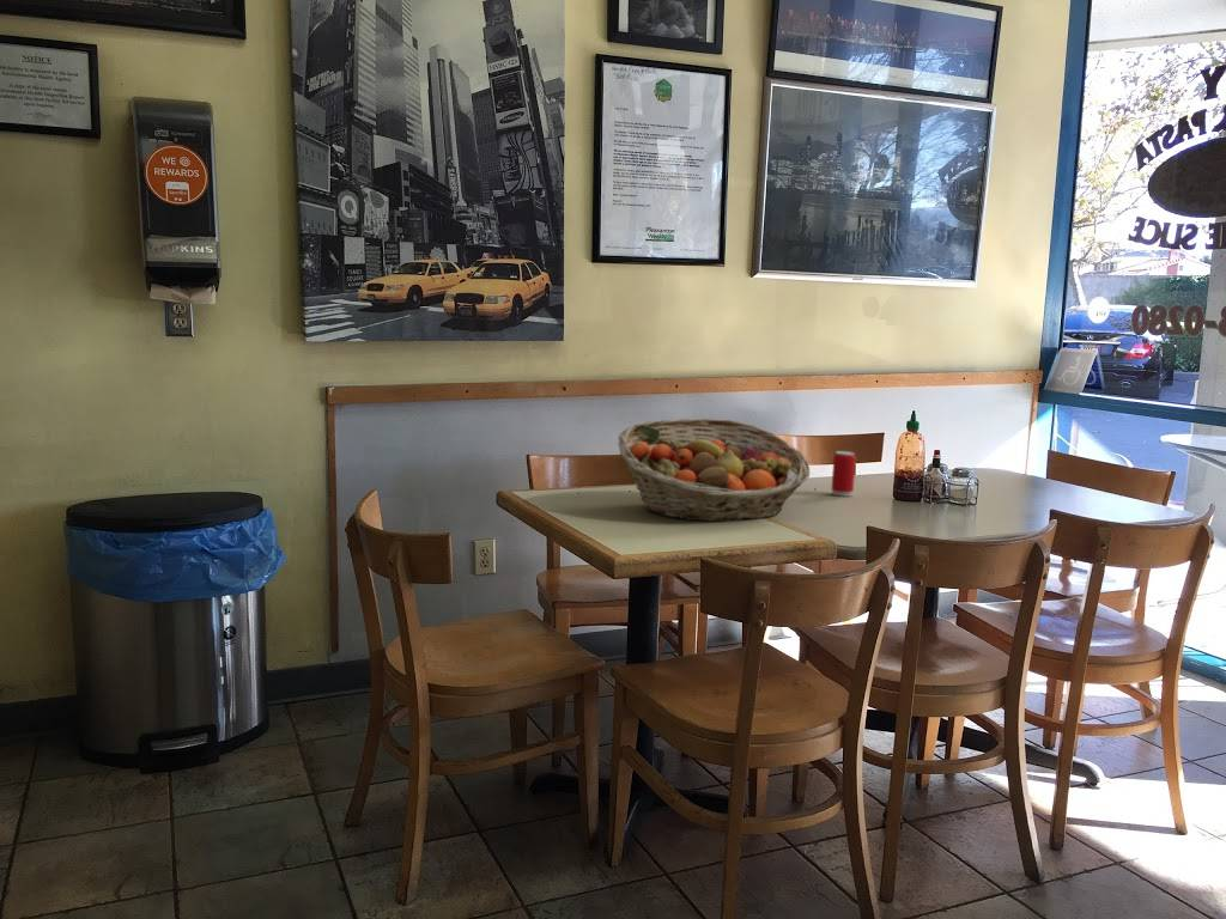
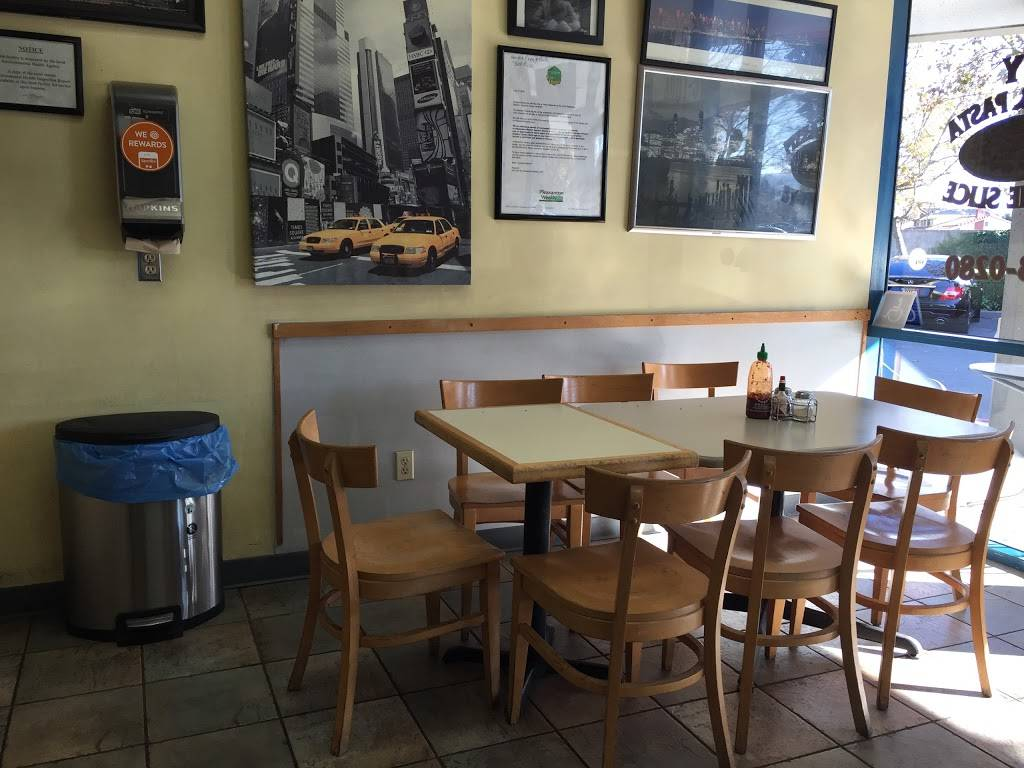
- fruit basket (712, 468)
- beverage can (843, 473)
